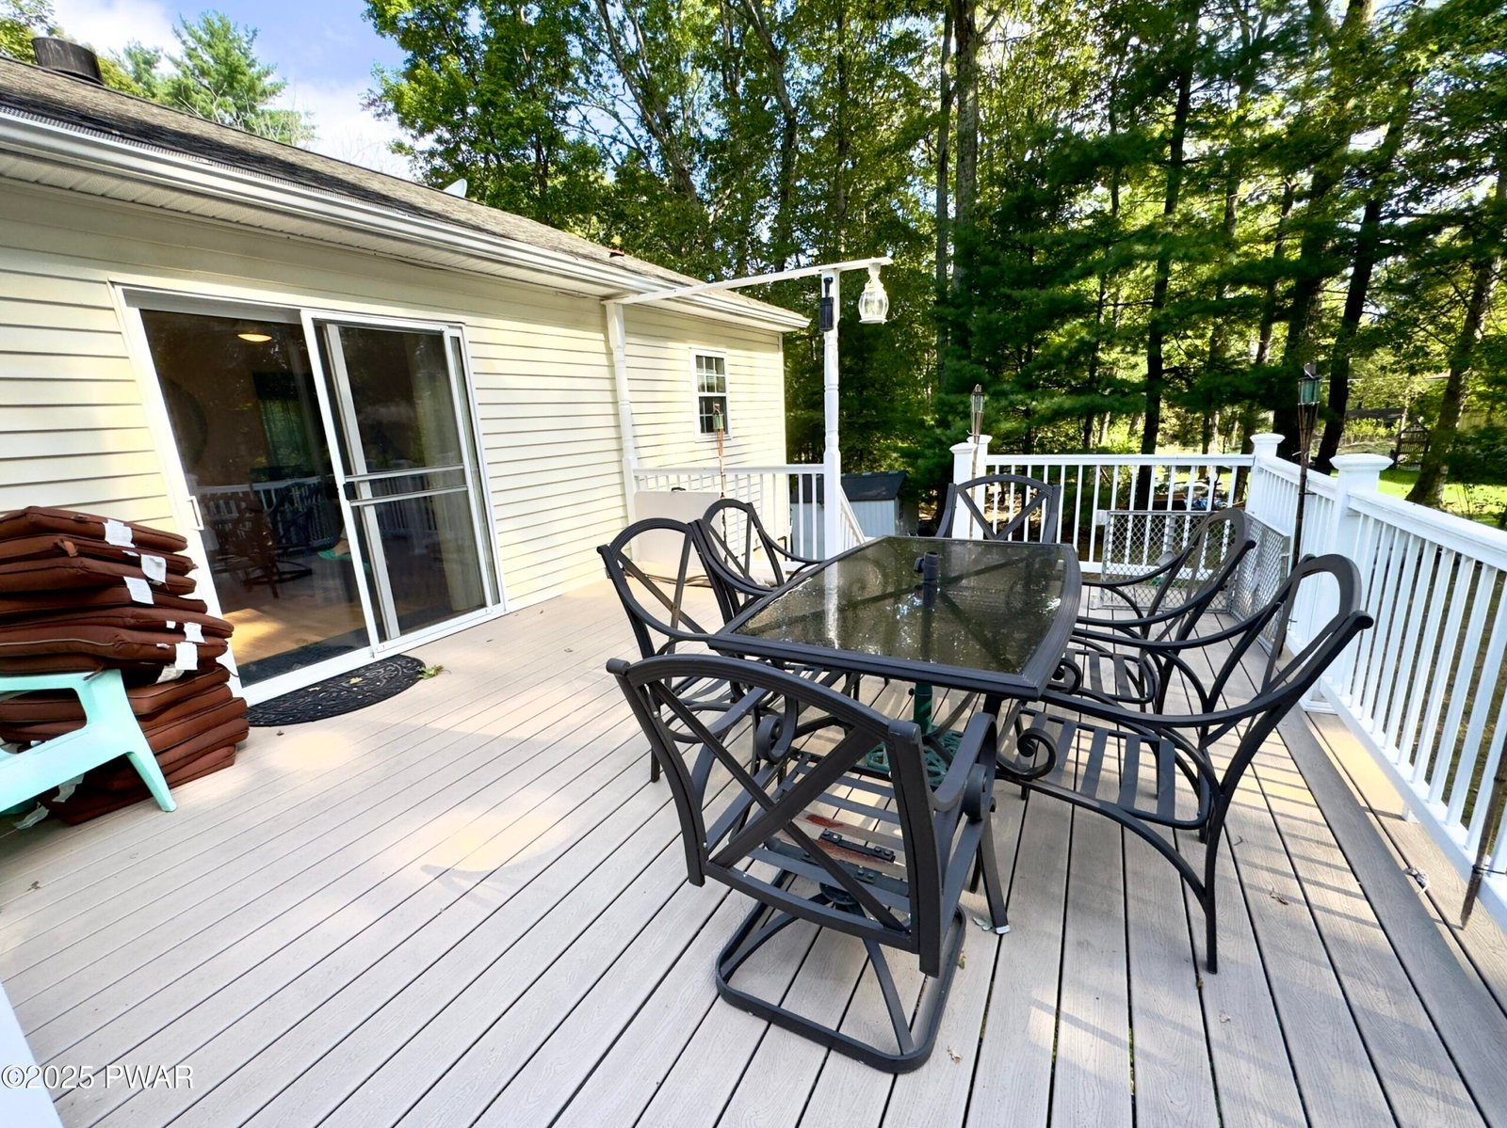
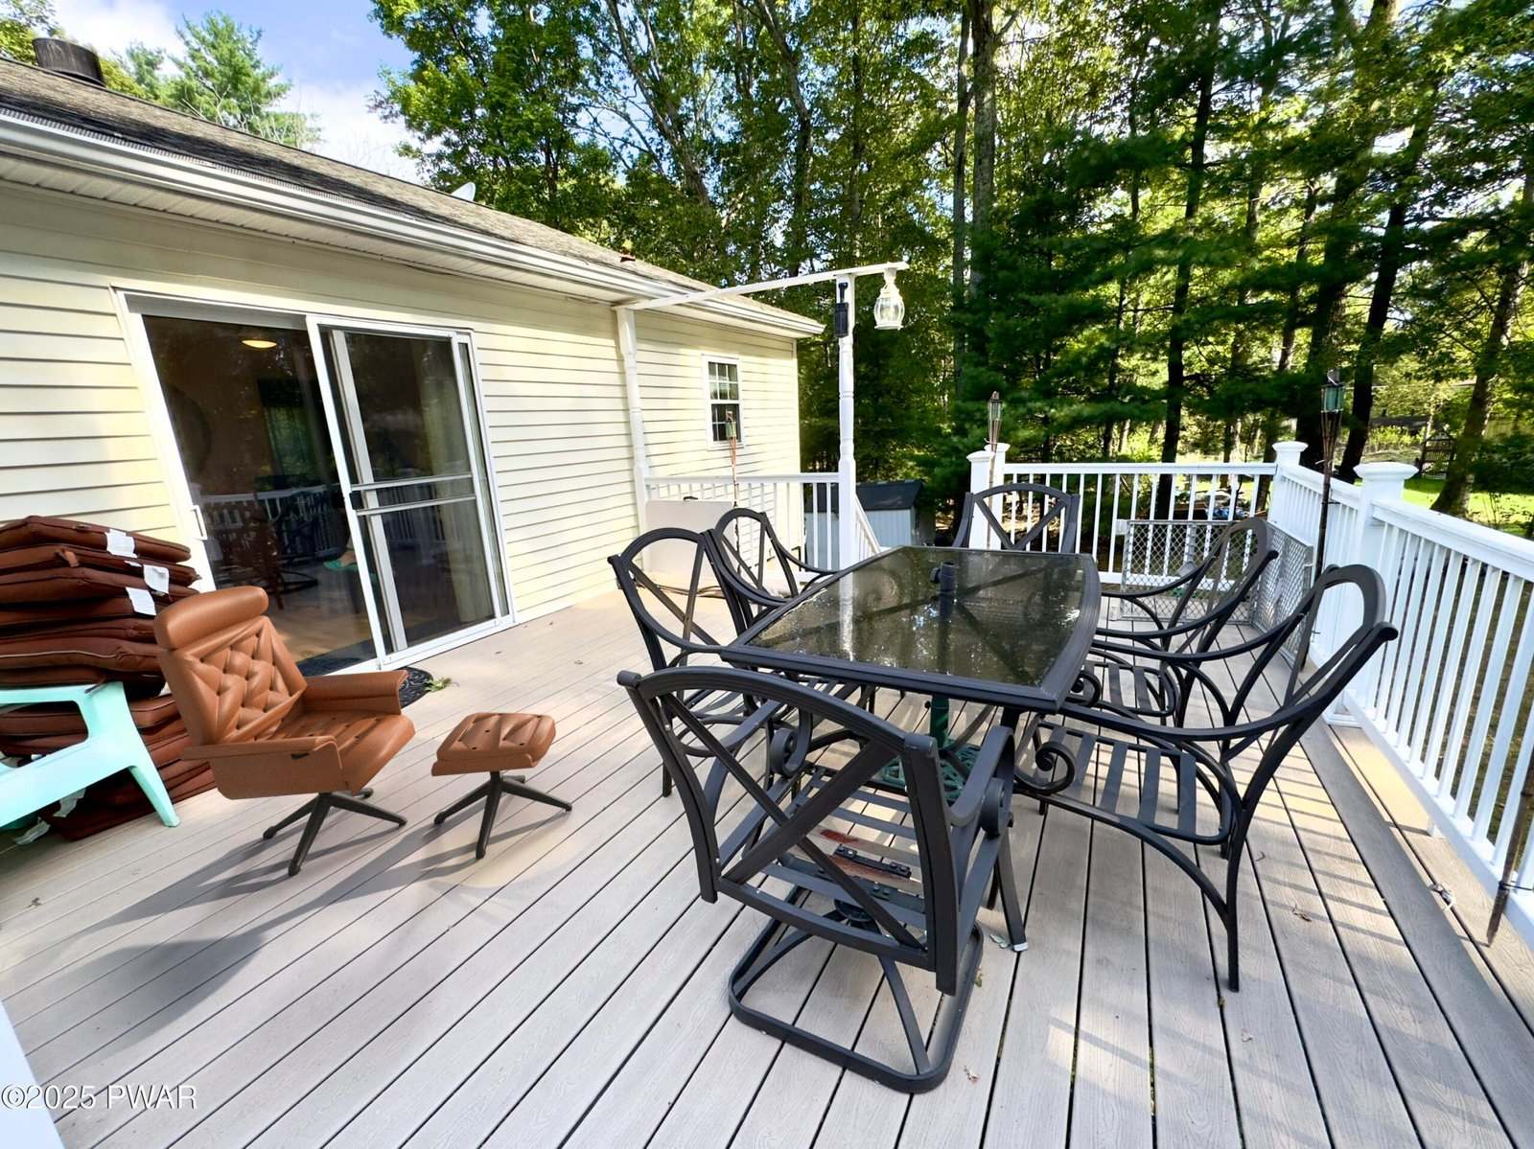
+ lounge chair (374, 711)
